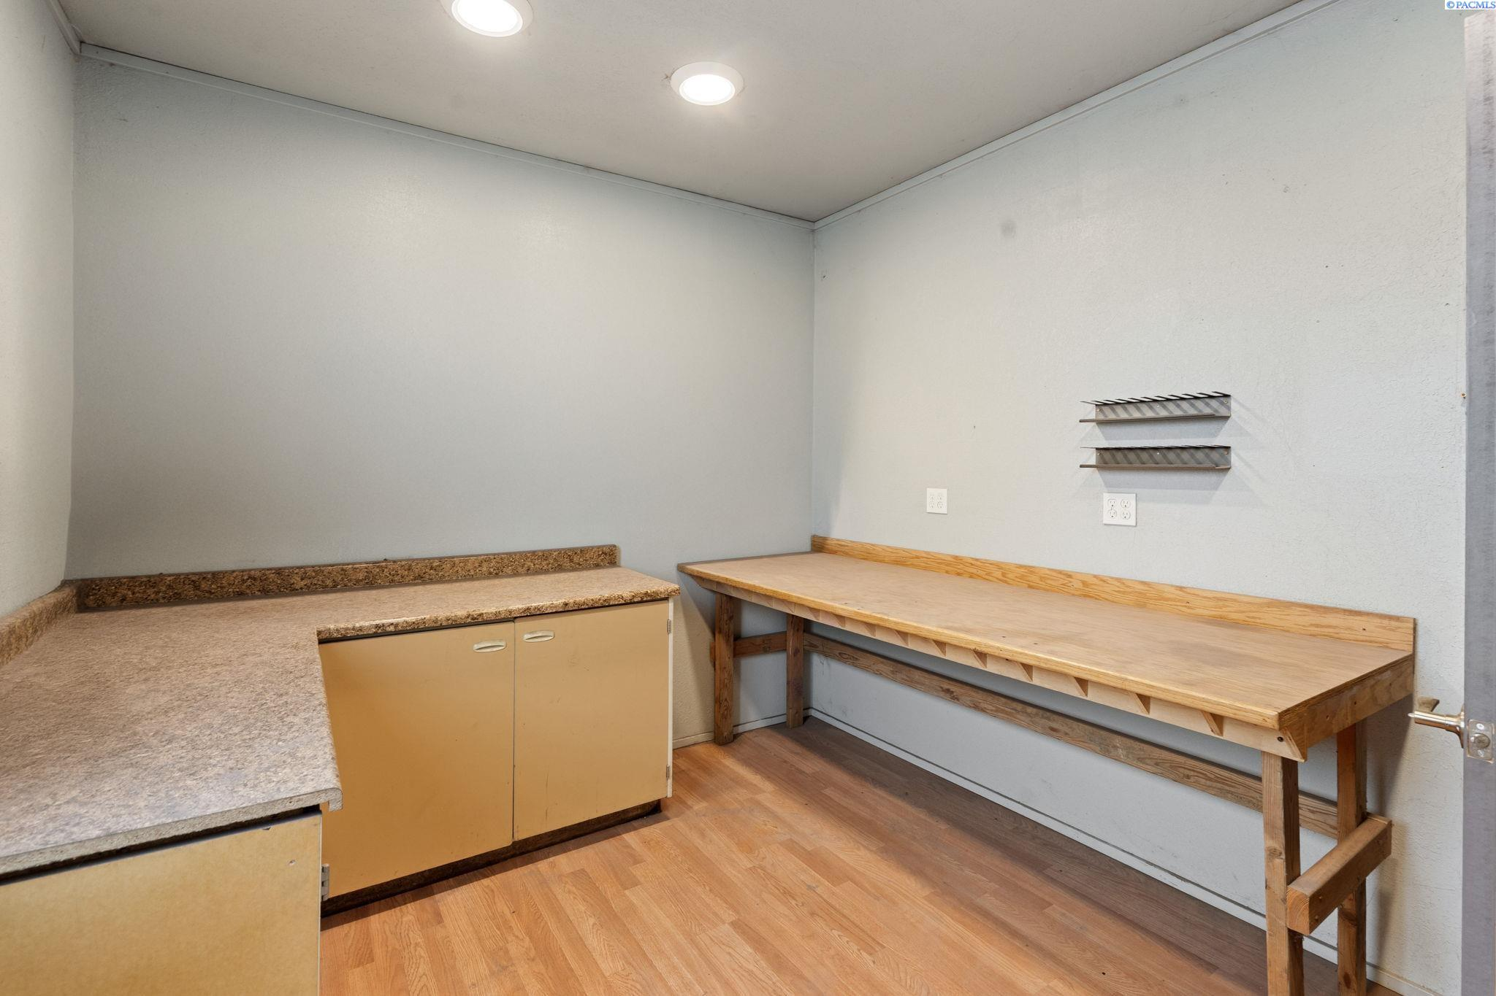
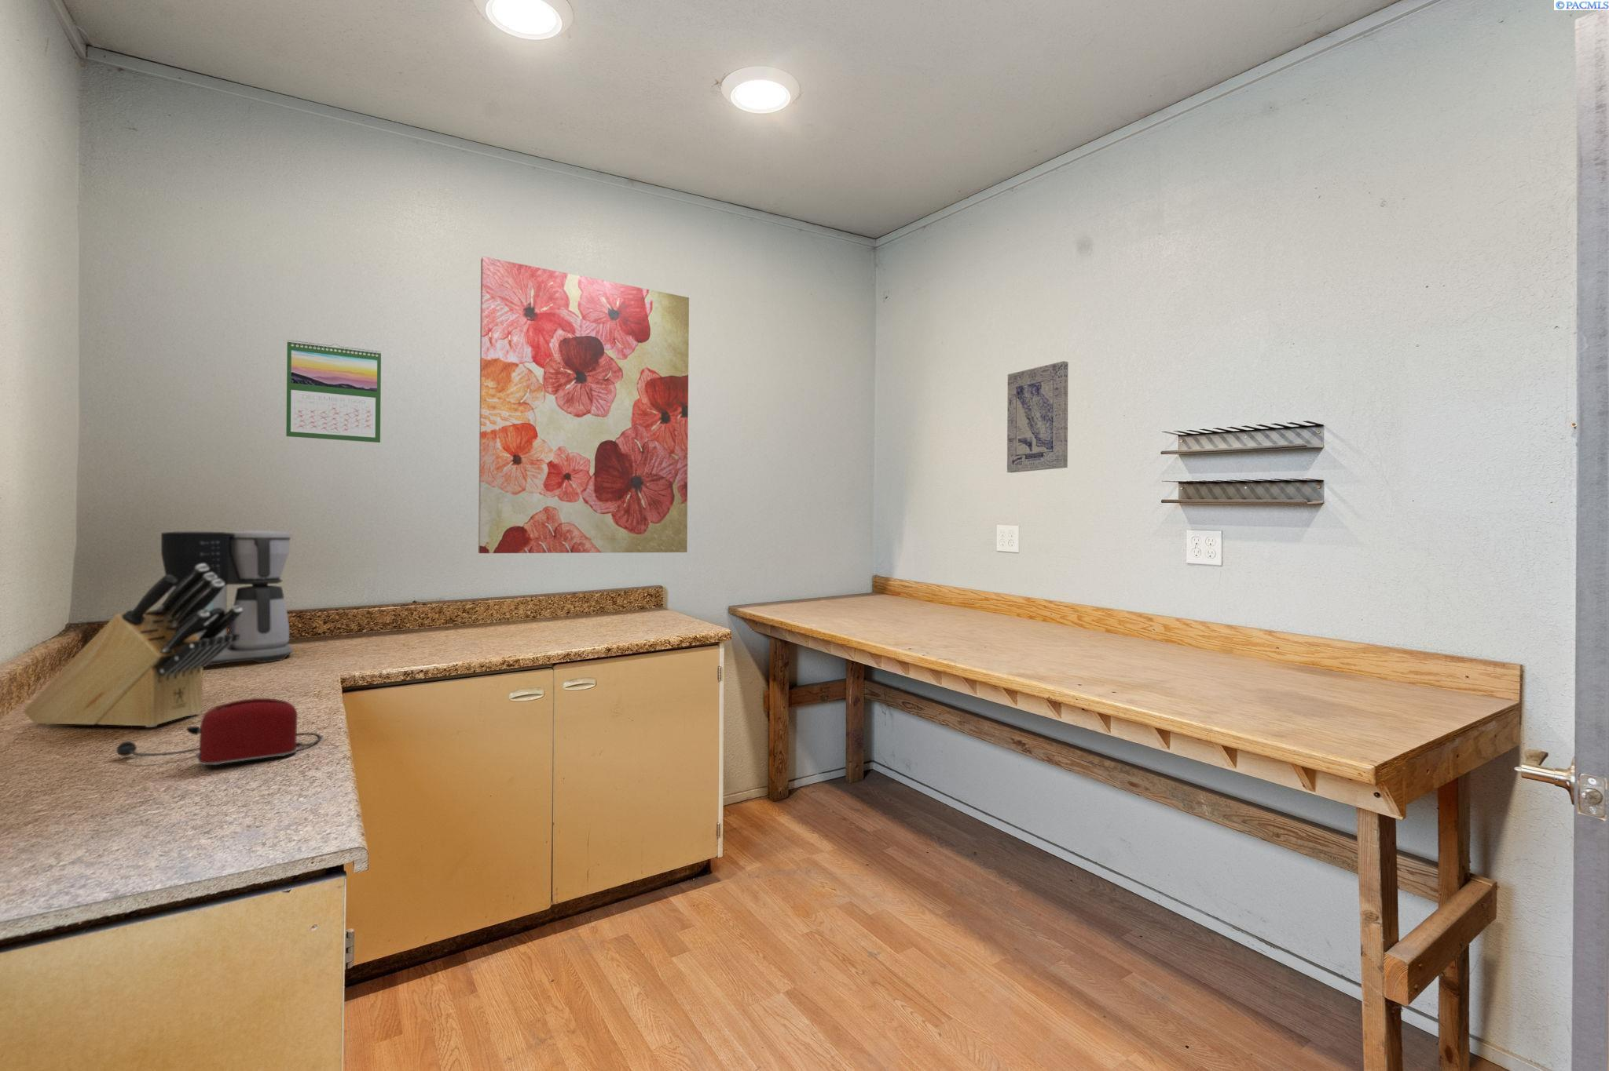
+ calendar (335, 391)
+ wall art (1036, 420)
+ wall art (591, 416)
+ knife block (139, 642)
+ coffee maker (226, 596)
+ toaster (225, 724)
